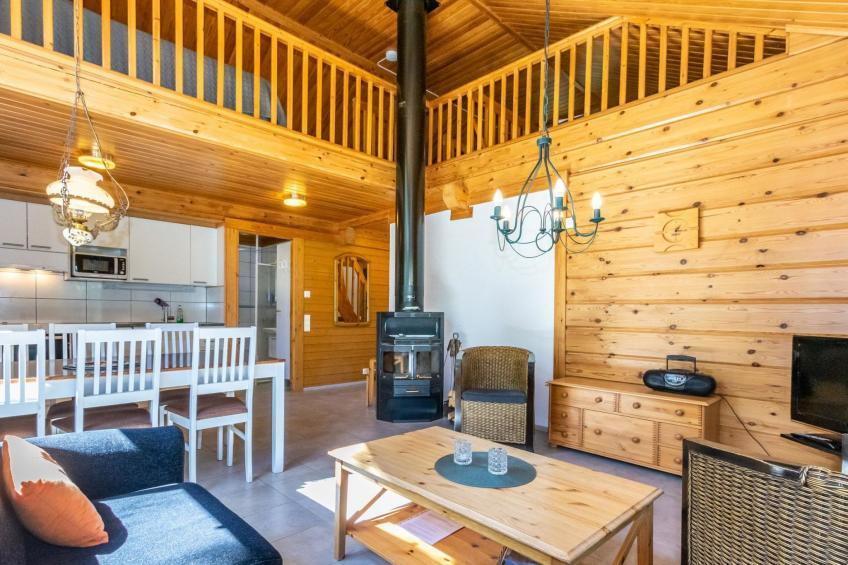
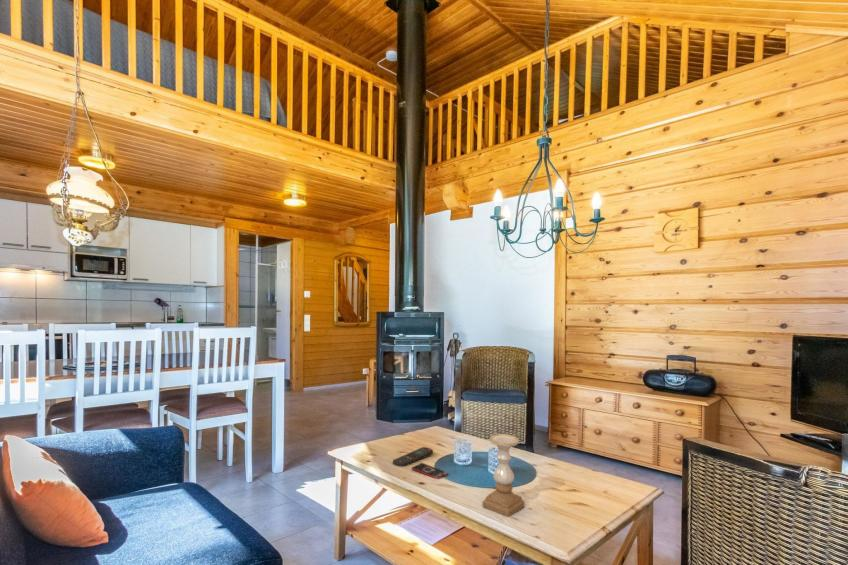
+ remote control (413, 456)
+ smartphone (429, 470)
+ candle holder (503, 472)
